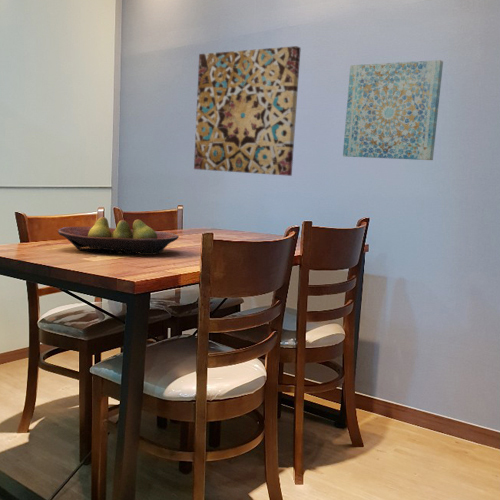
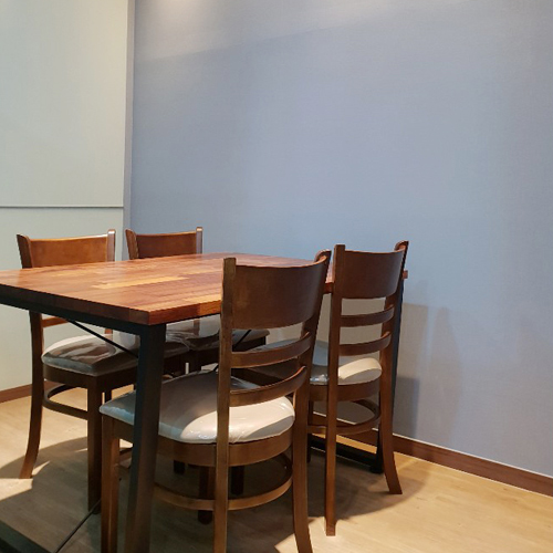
- fruit bowl (118, 234)
- wall art (243, 112)
- wall art (390, 111)
